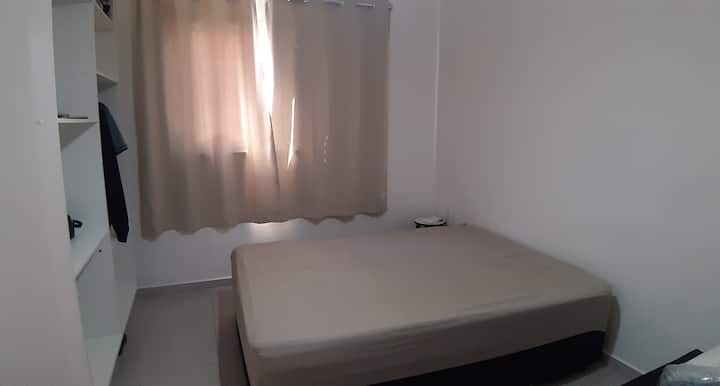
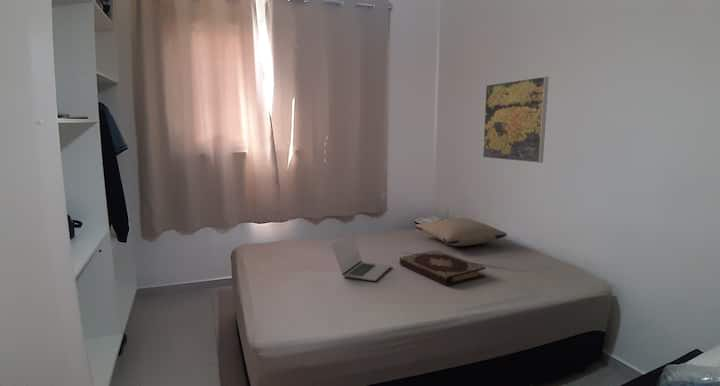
+ laptop (360, 257)
+ book (440, 266)
+ pillow (458, 230)
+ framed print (512, 121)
